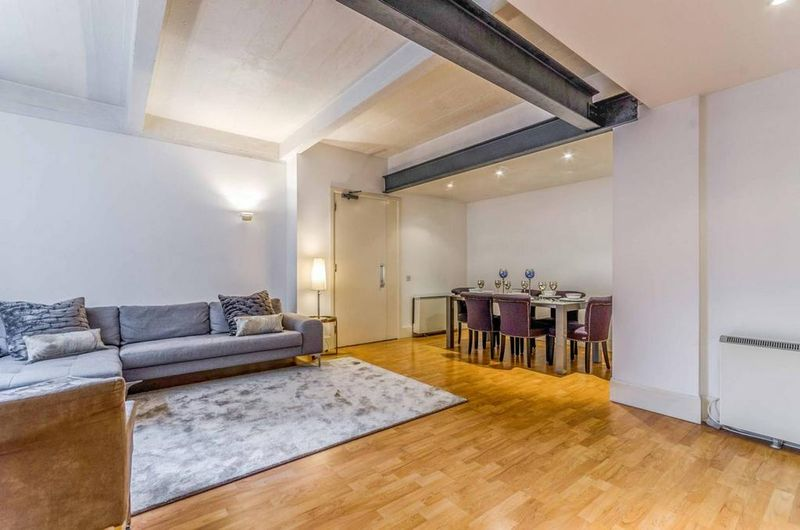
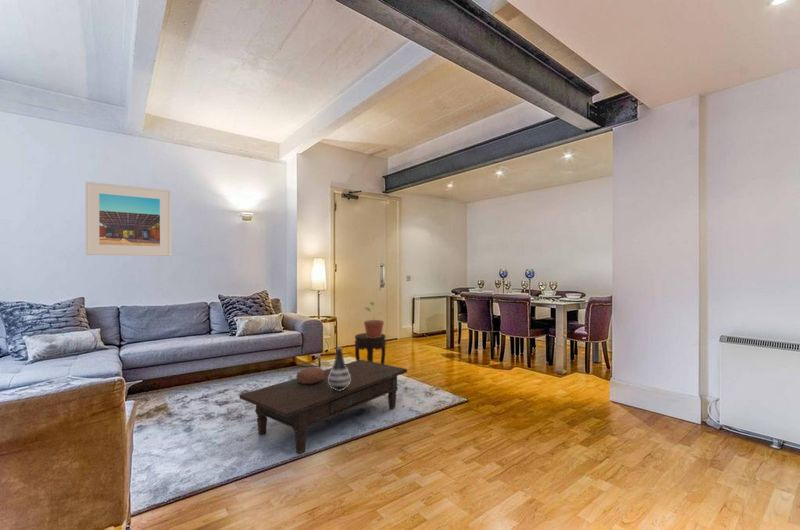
+ coffee table (332, 400)
+ vase (339, 368)
+ side table (370, 356)
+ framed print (130, 220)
+ potted plant (373, 320)
+ decorative bowl (310, 374)
